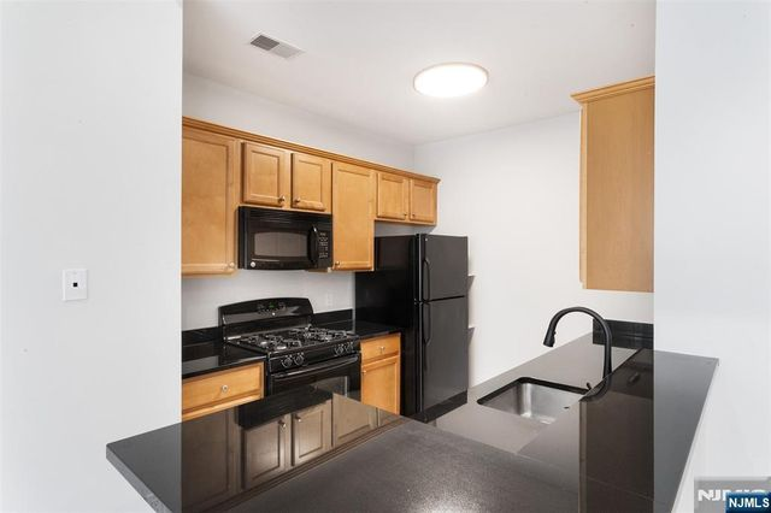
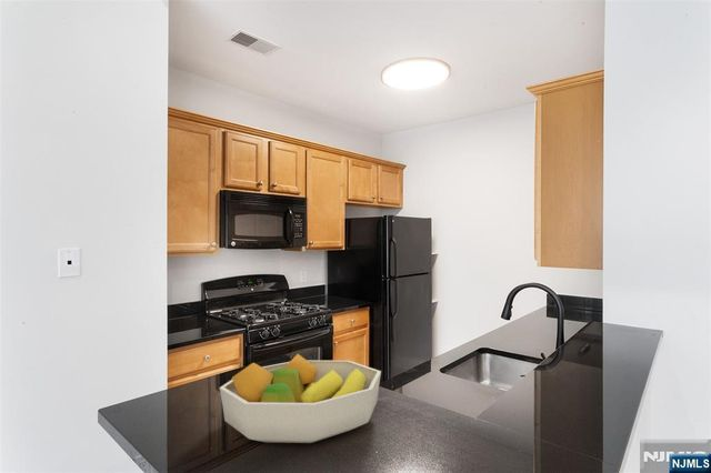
+ fruit bowl (304, 390)
